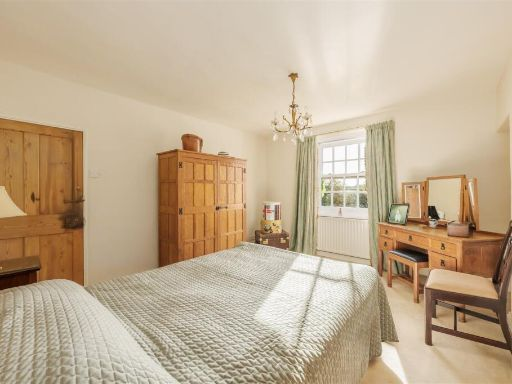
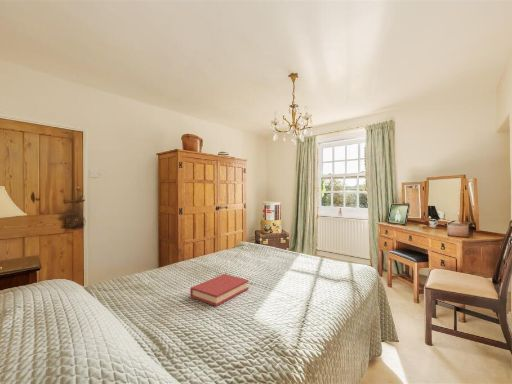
+ hardback book (220, 288)
